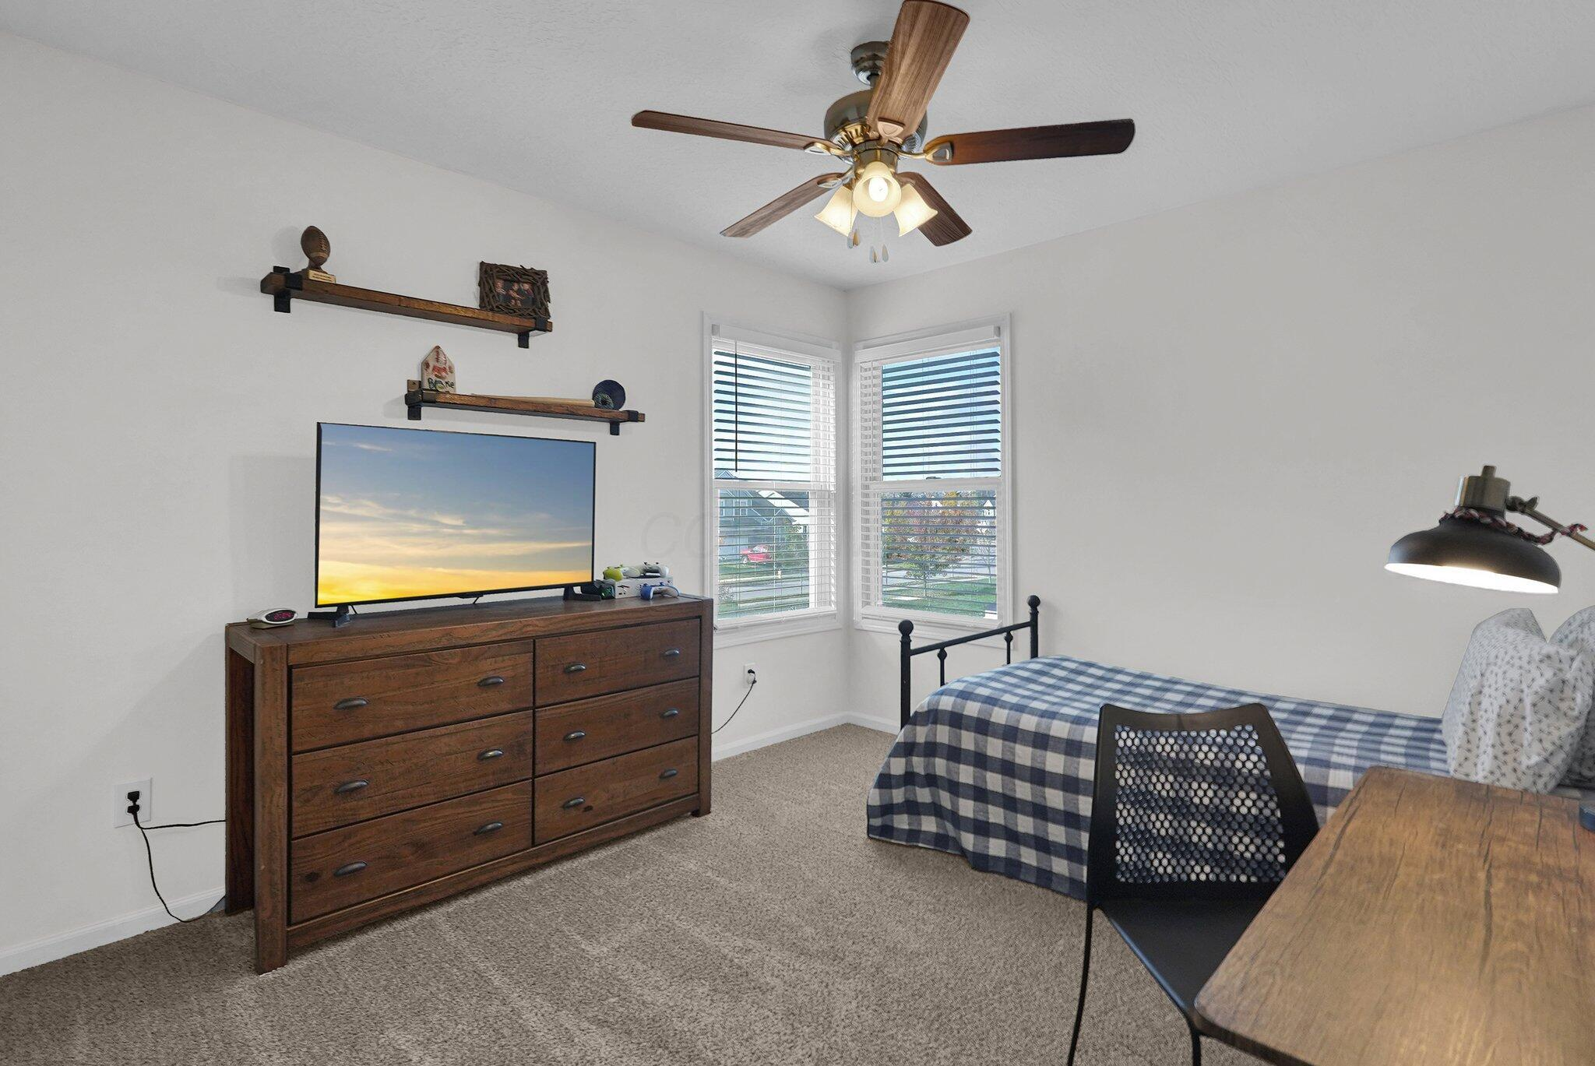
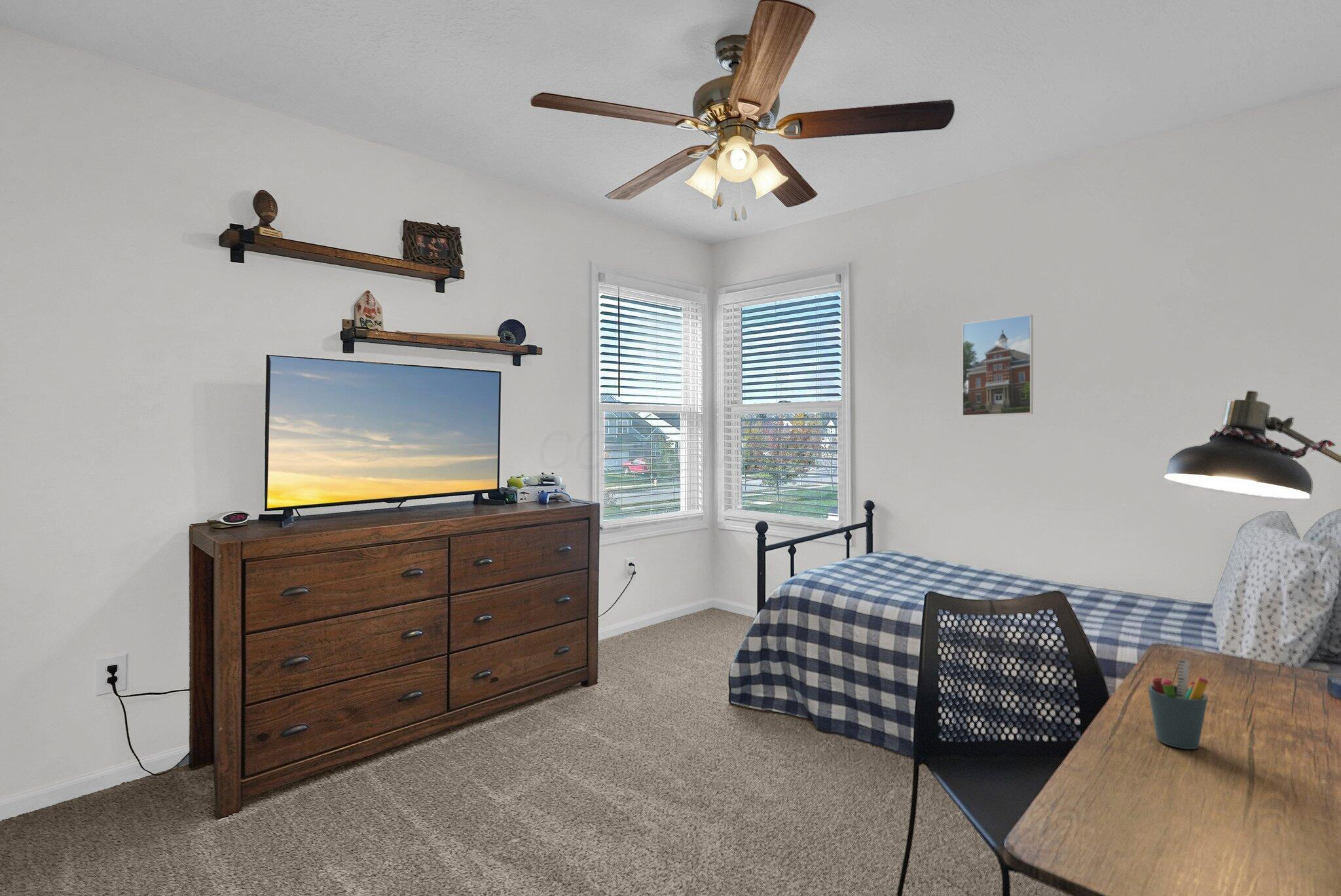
+ pen holder (1178, 703)
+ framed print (996, 367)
